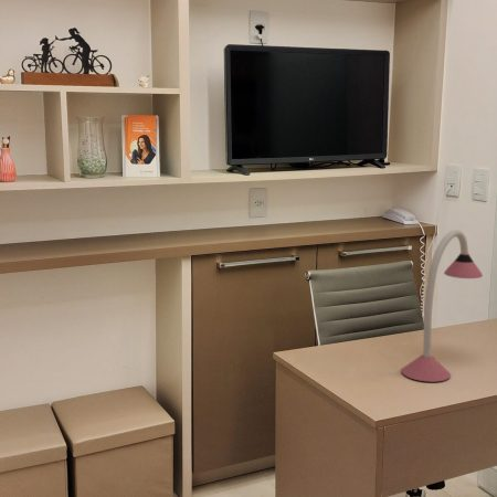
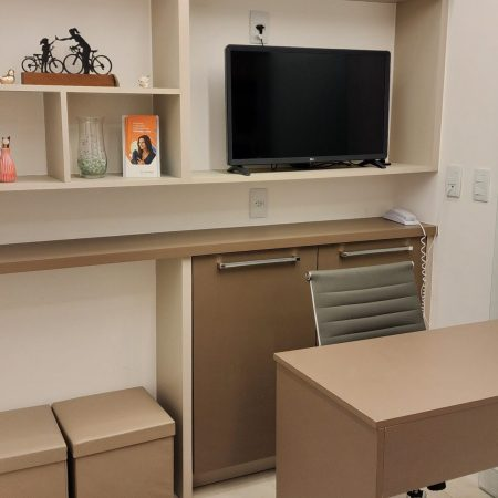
- desk lamp (432, 299)
